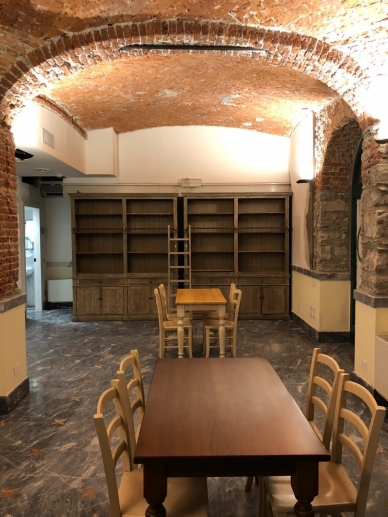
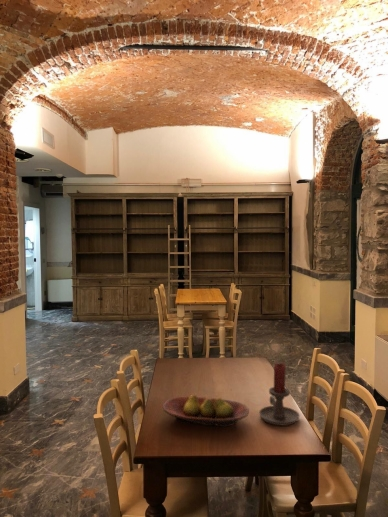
+ fruit bowl (205, 408)
+ candle holder (277, 389)
